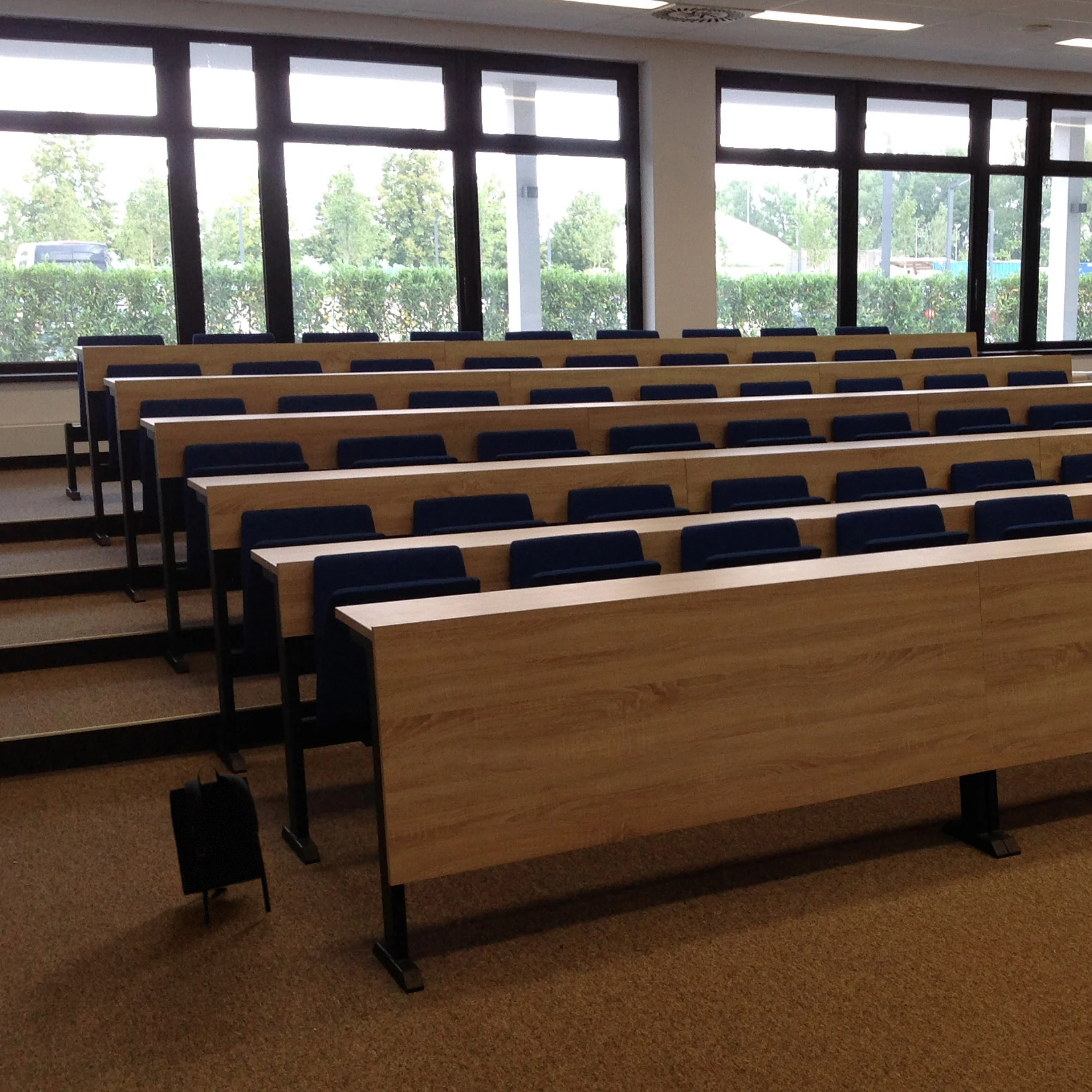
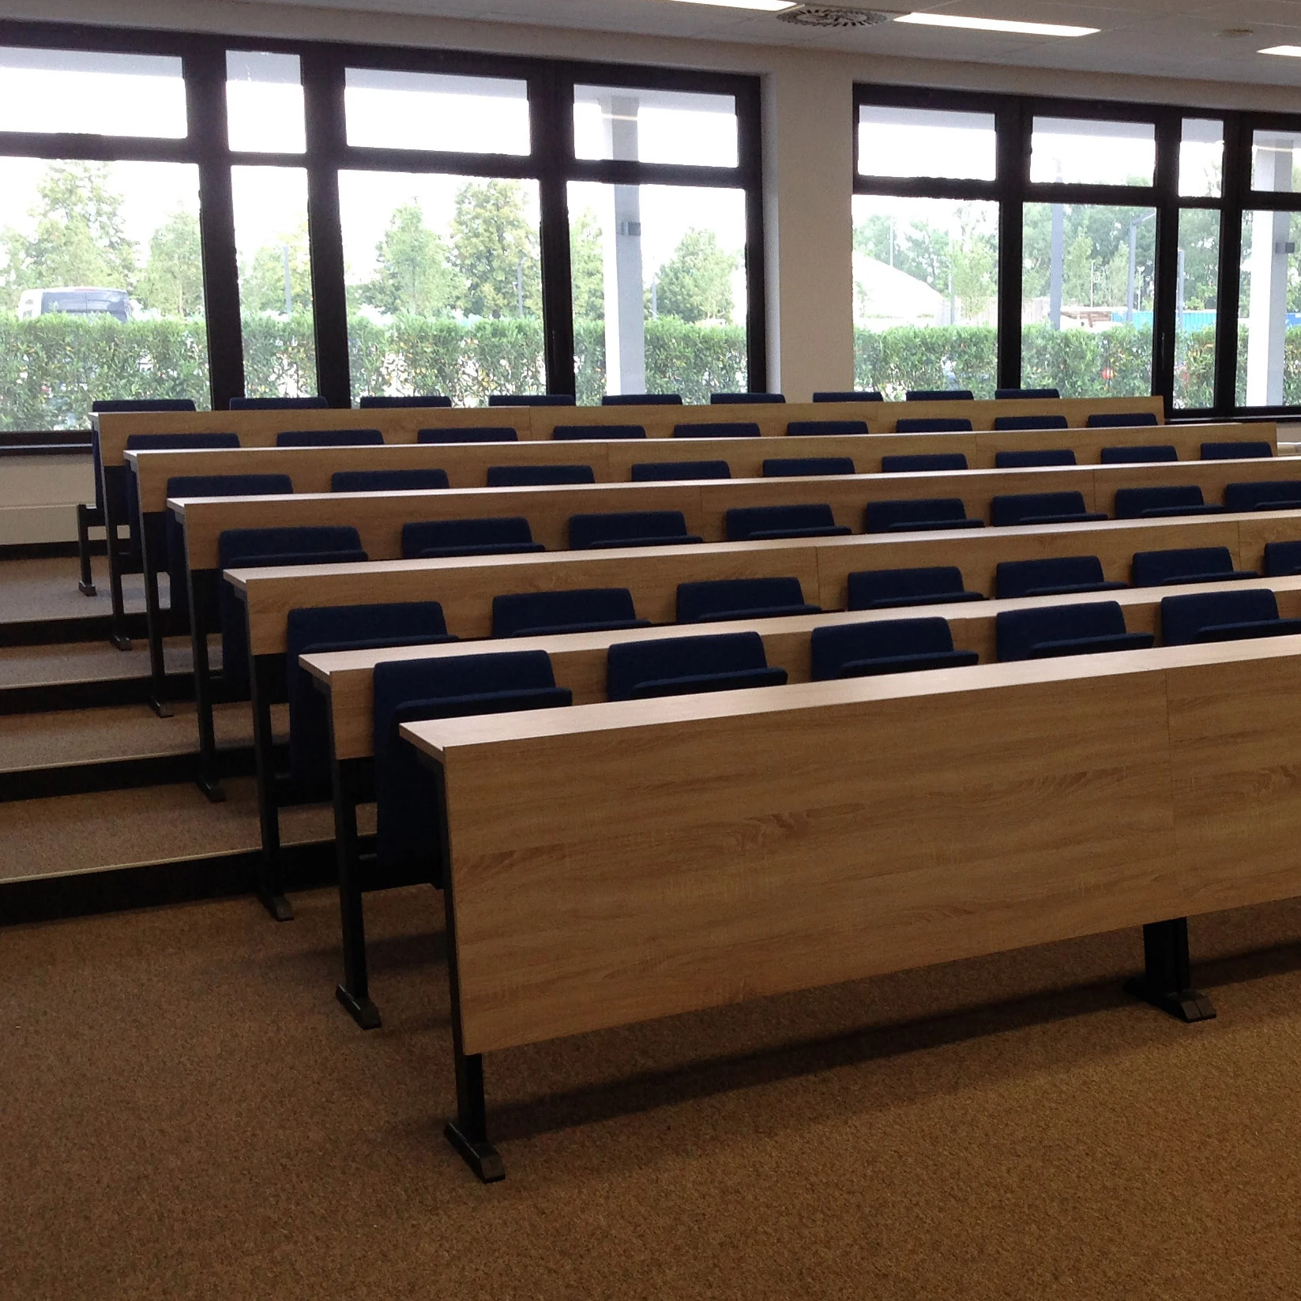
- backpack (221, 839)
